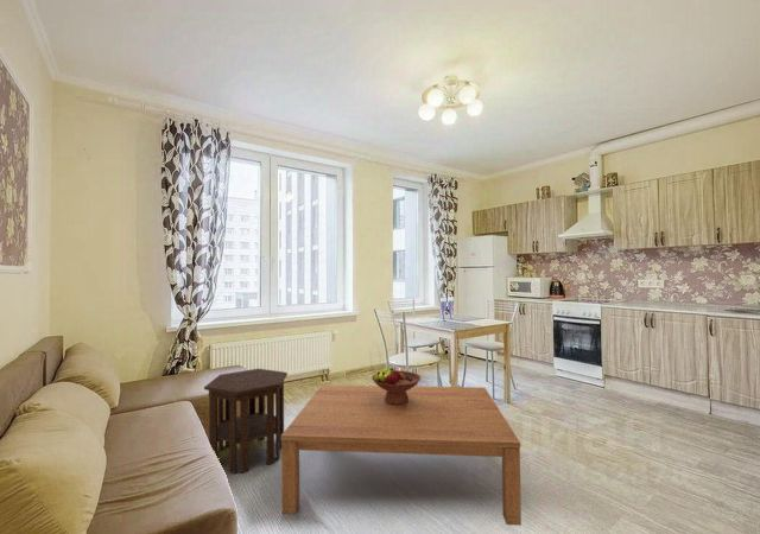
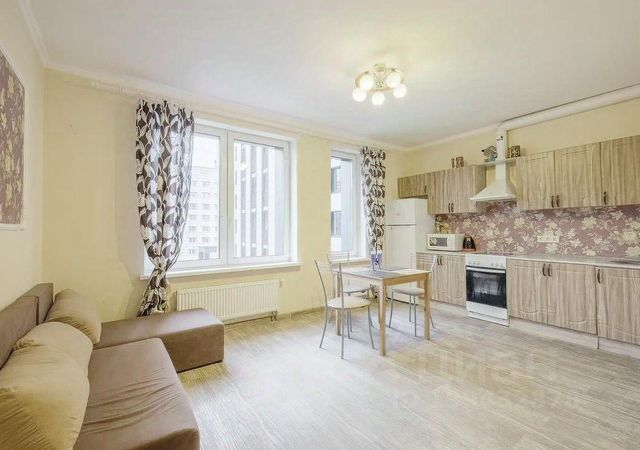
- fruit bowl (395, 383)
- coffee table (400, 439)
- side table (248, 415)
